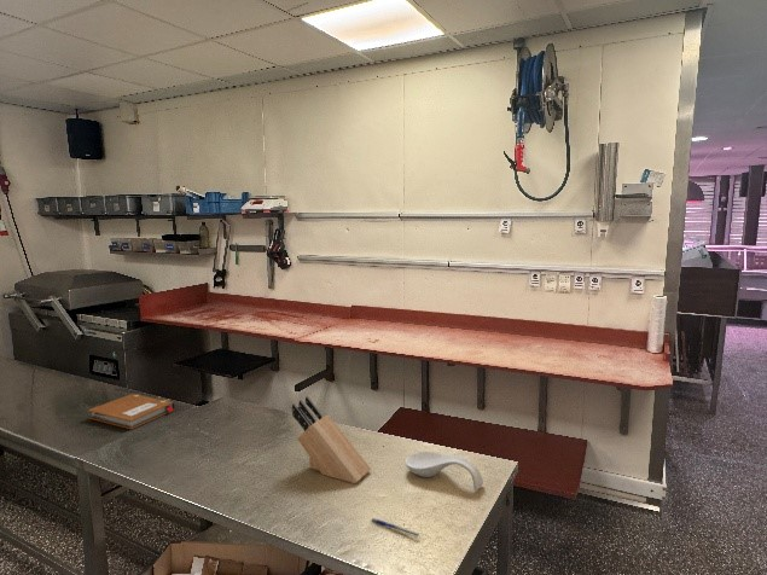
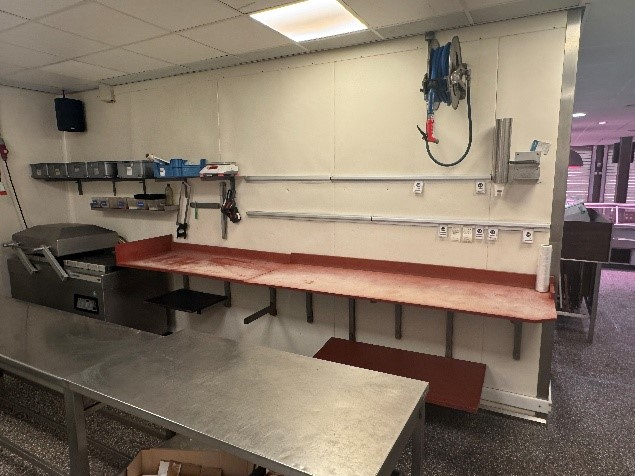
- notebook (134, 410)
- spoon rest (442, 465)
- knife block (327, 436)
- pen (395, 527)
